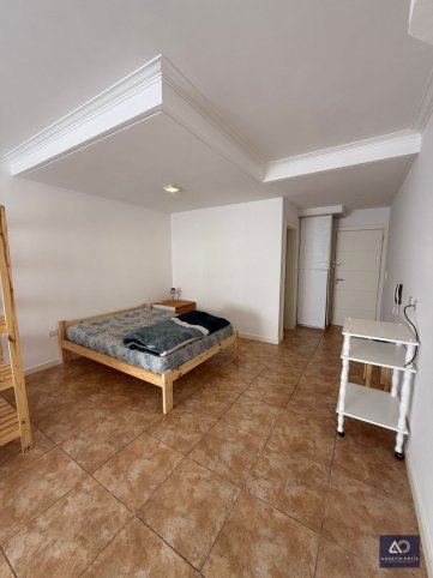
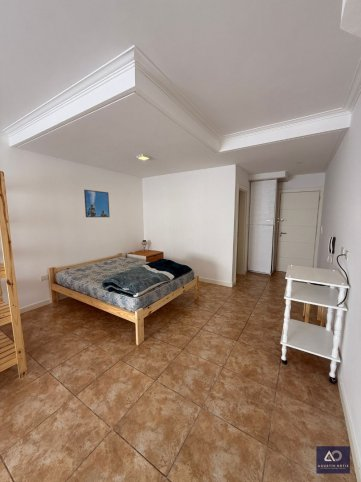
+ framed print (97, 204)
